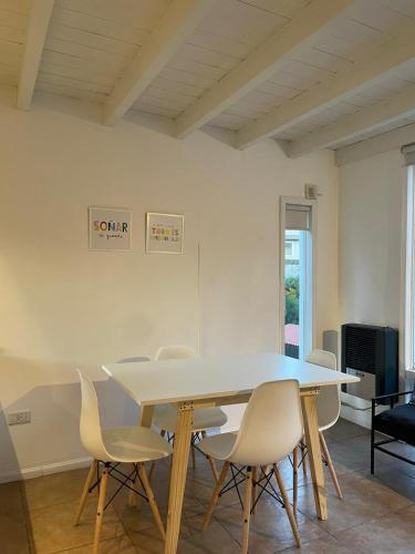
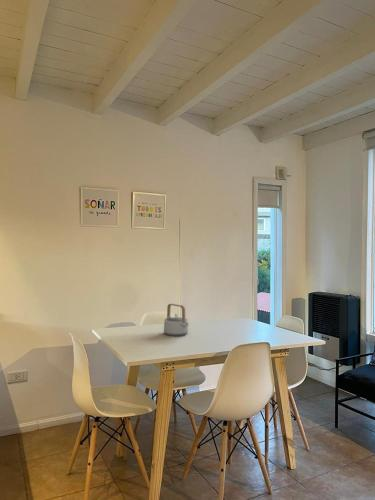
+ teapot (177, 319)
